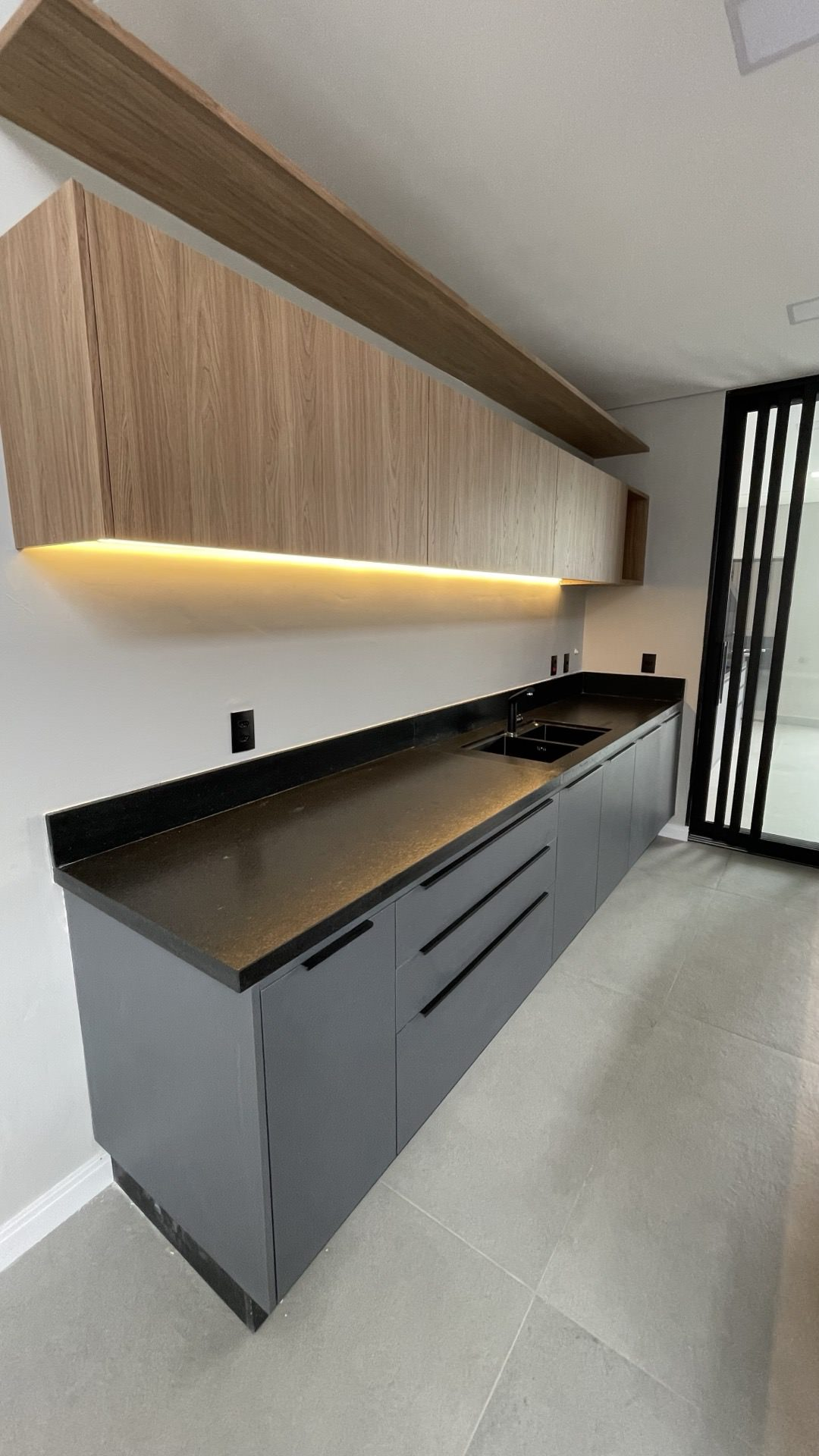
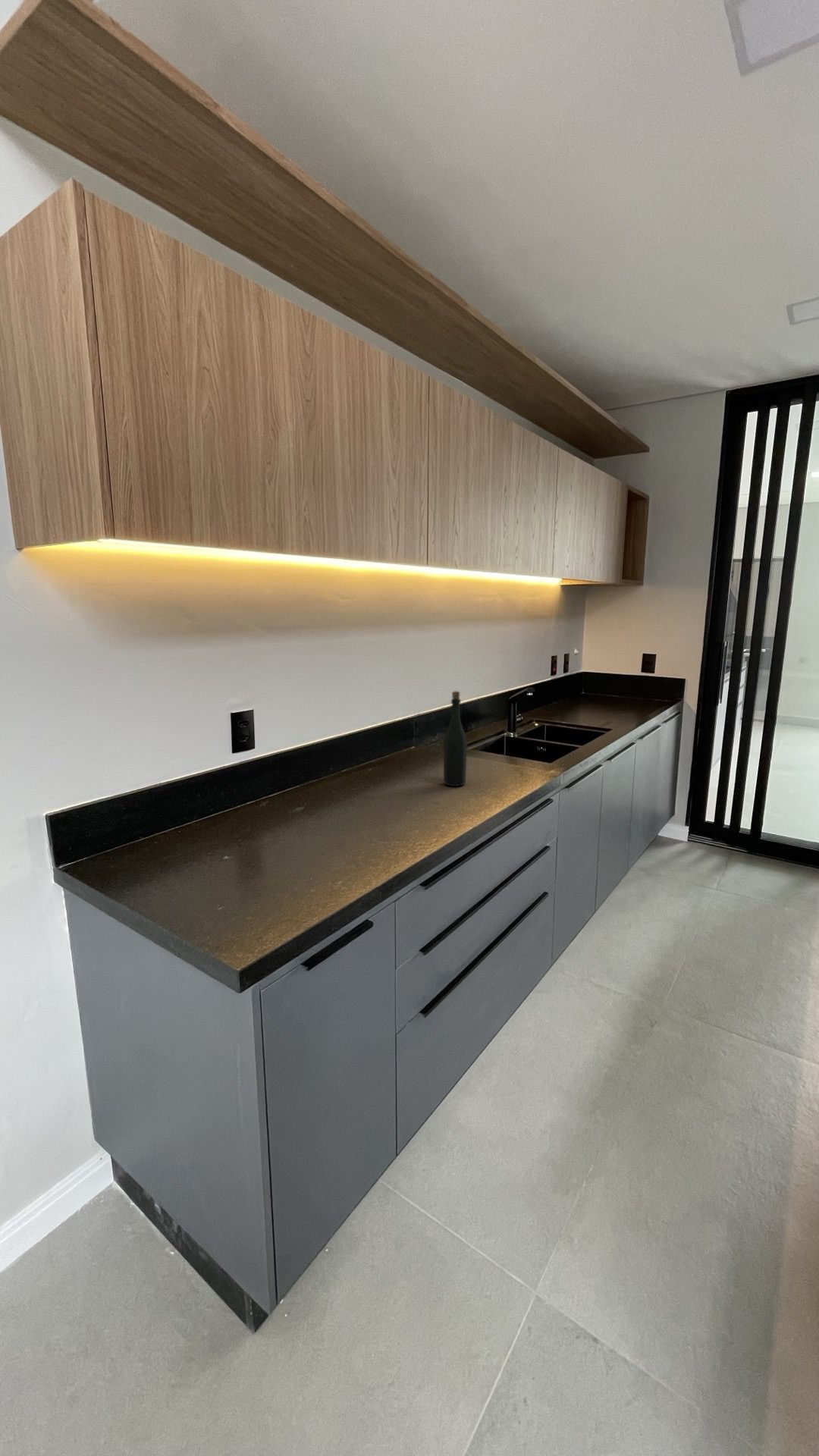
+ bottle (455, 738)
